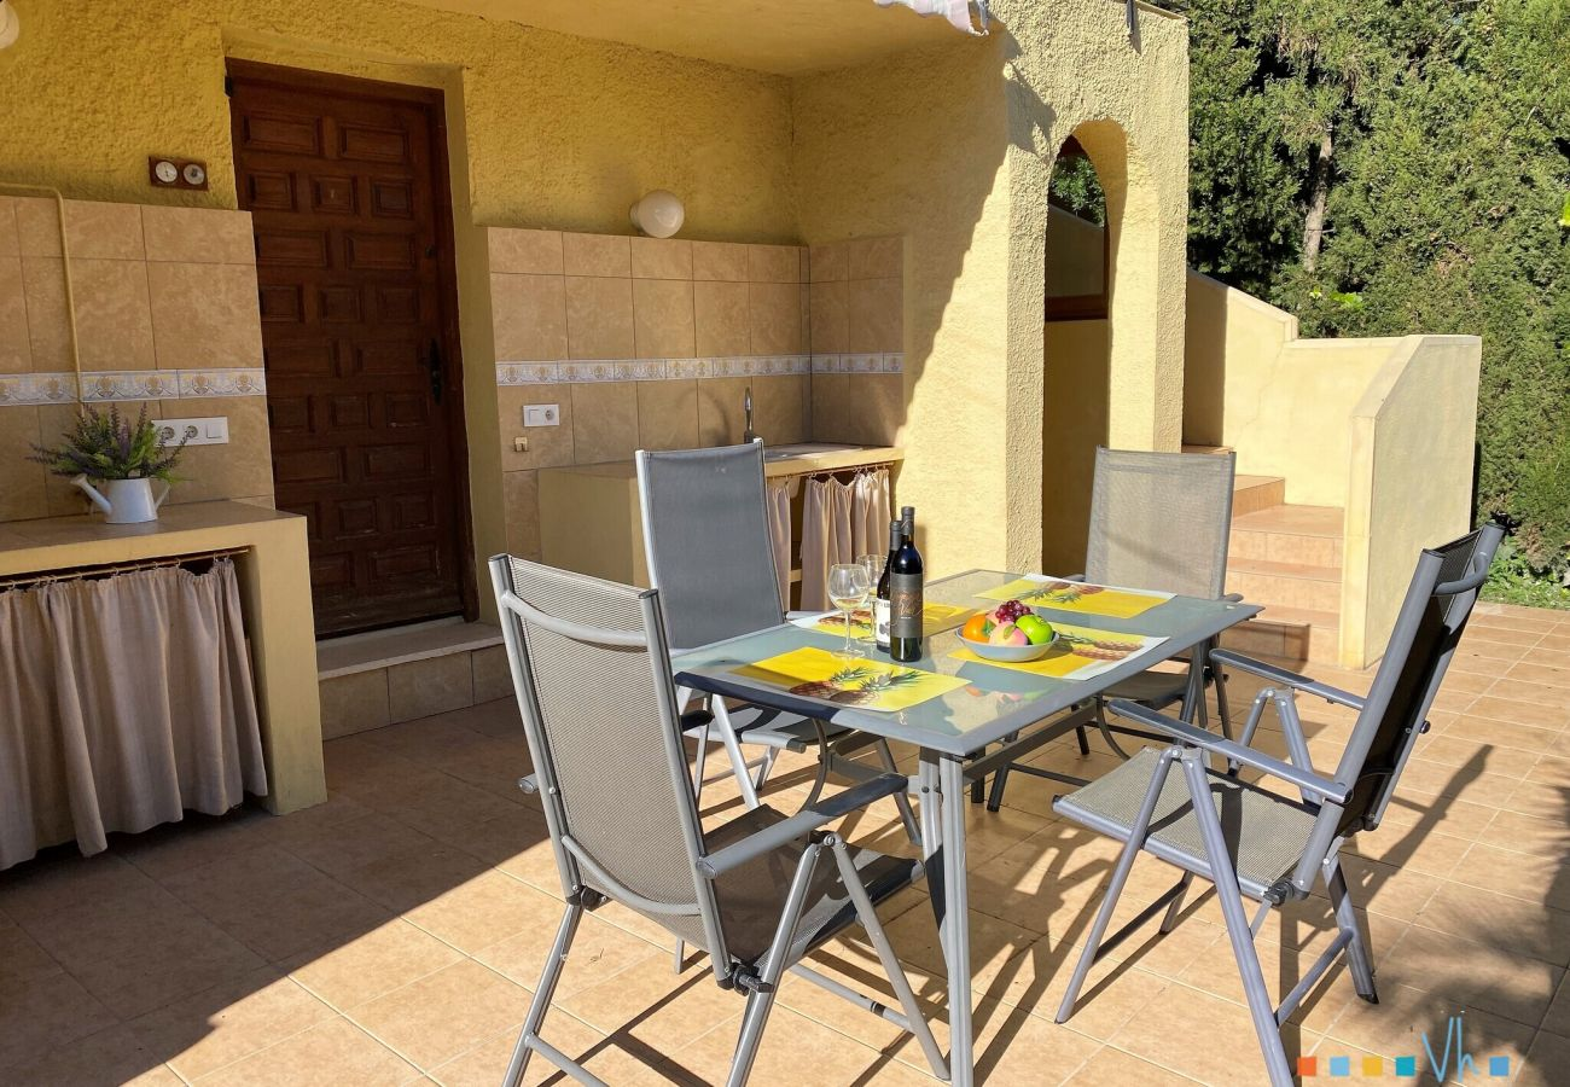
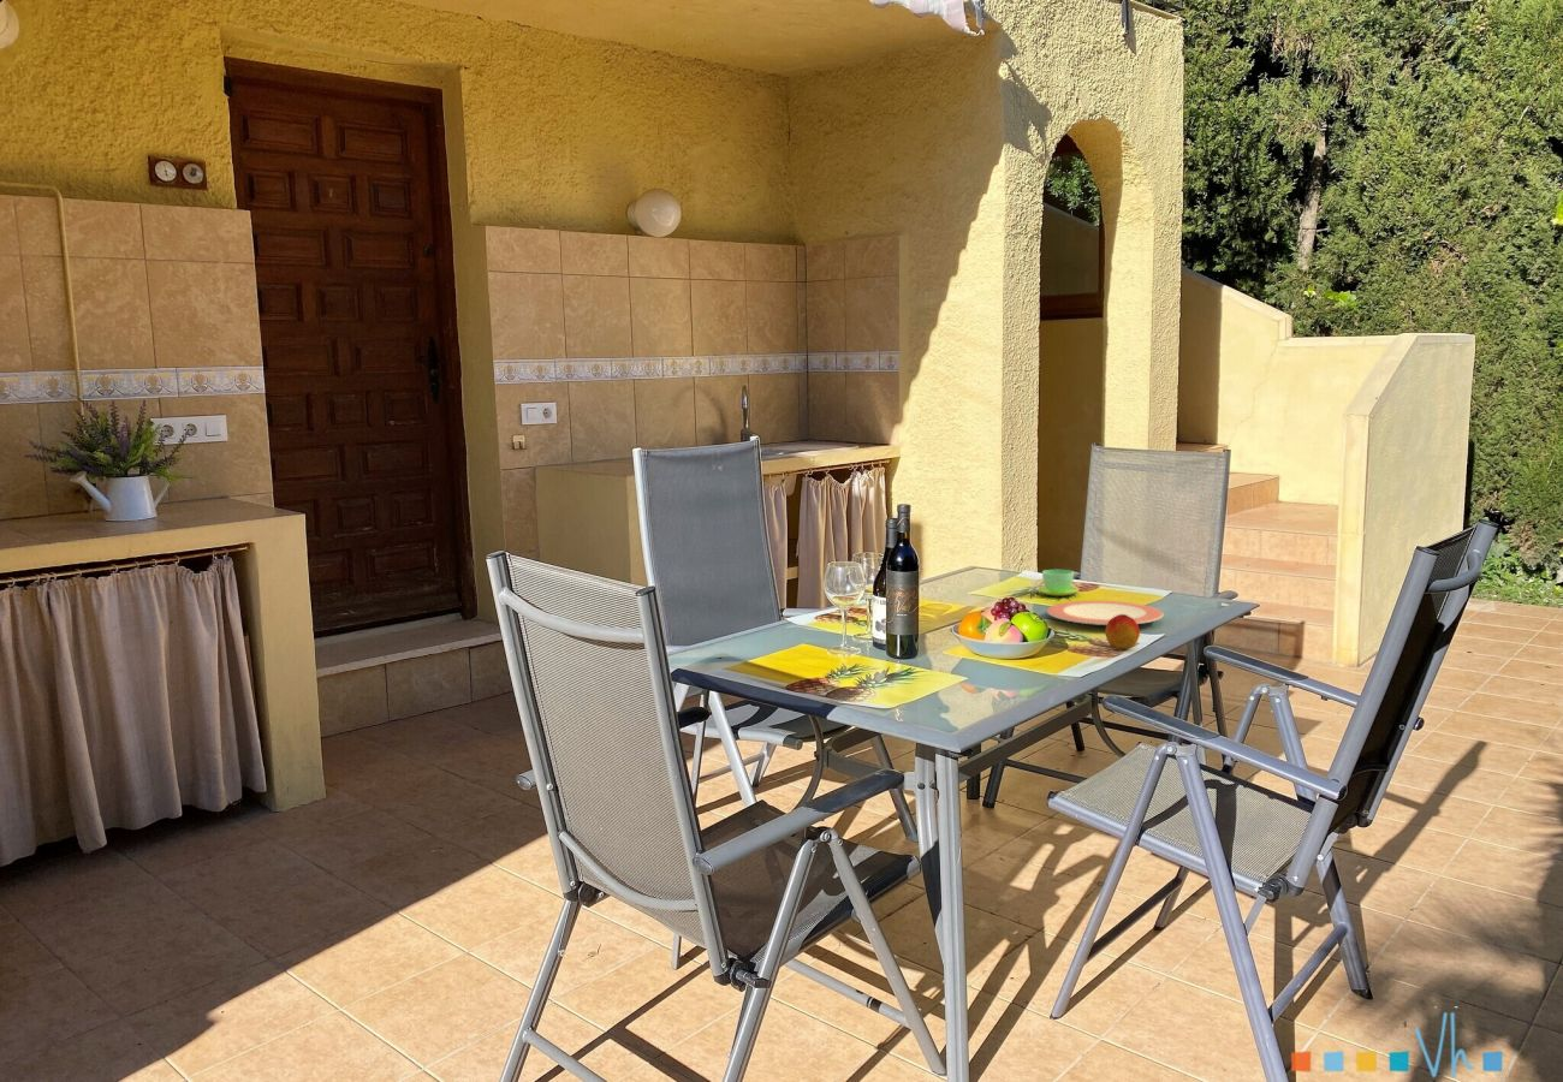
+ plate (1104, 614)
+ cup (1058, 582)
+ peach (1122, 630)
